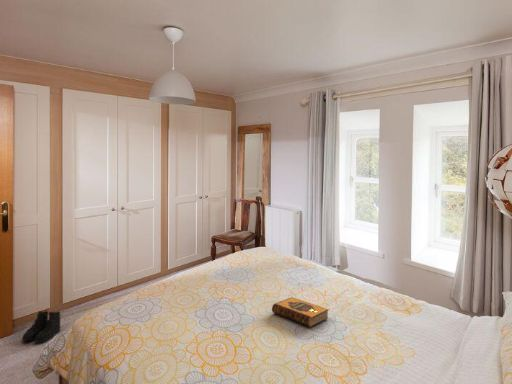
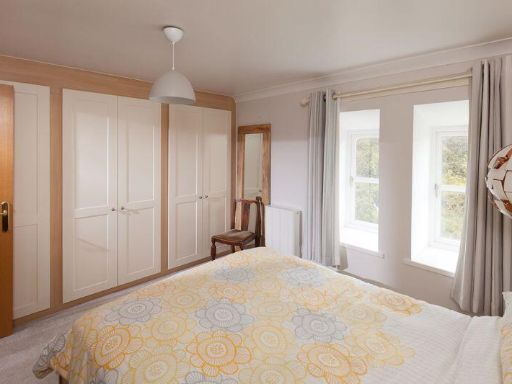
- boots (42, 324)
- hardback book (299, 311)
